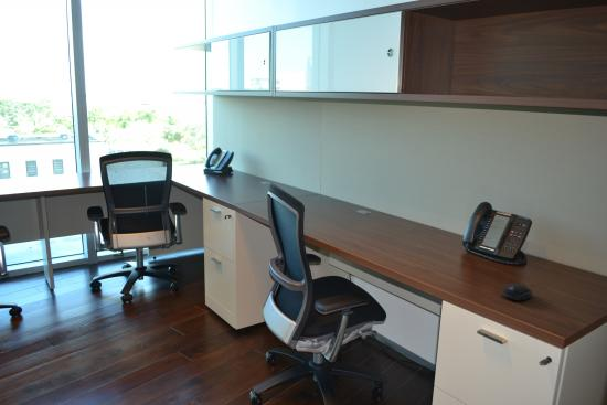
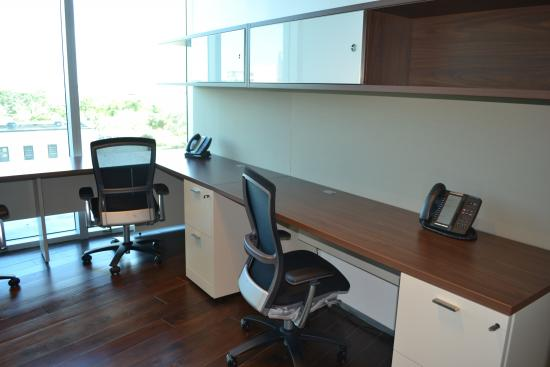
- computer mouse (518, 290)
